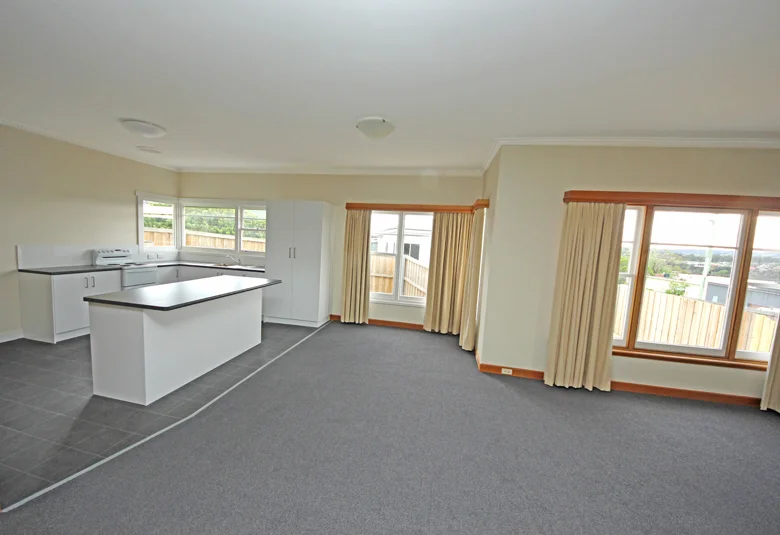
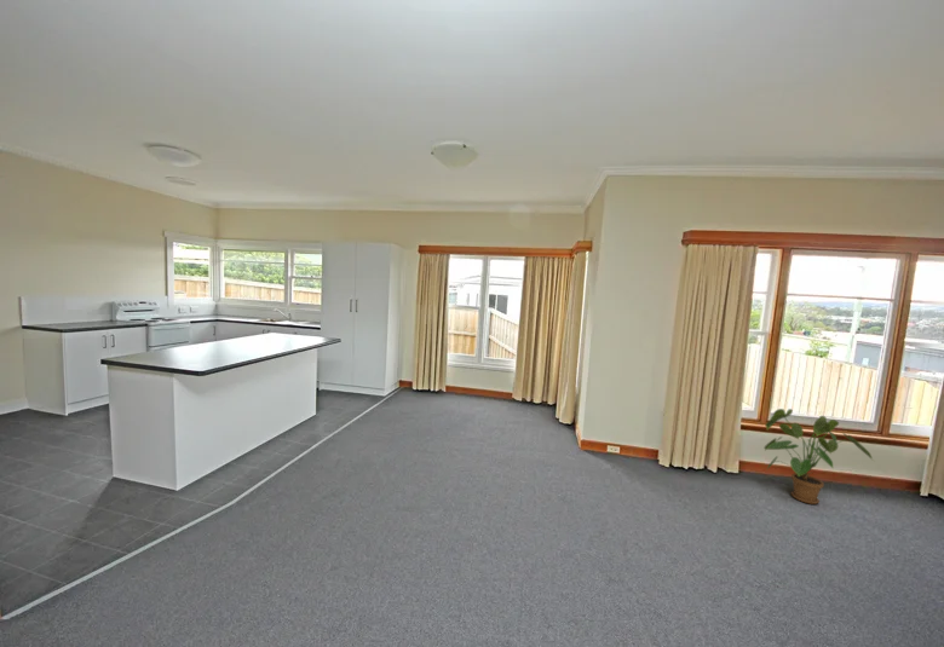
+ house plant (808, 455)
